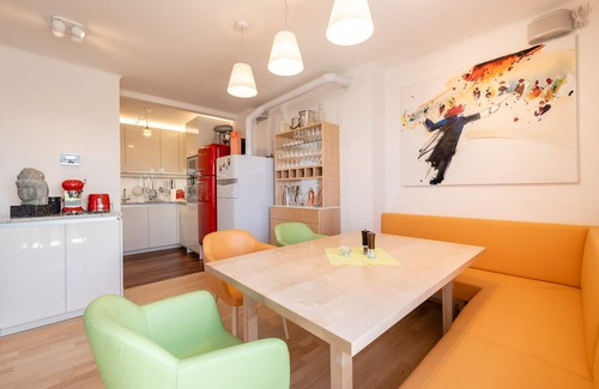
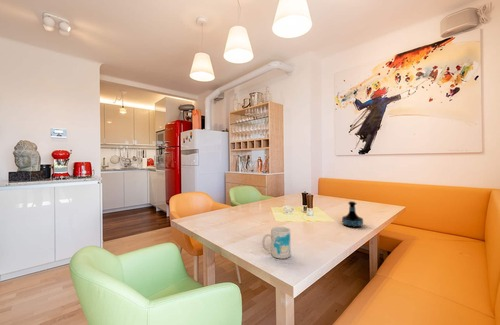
+ tequila bottle (352, 213)
+ mug (276, 242)
